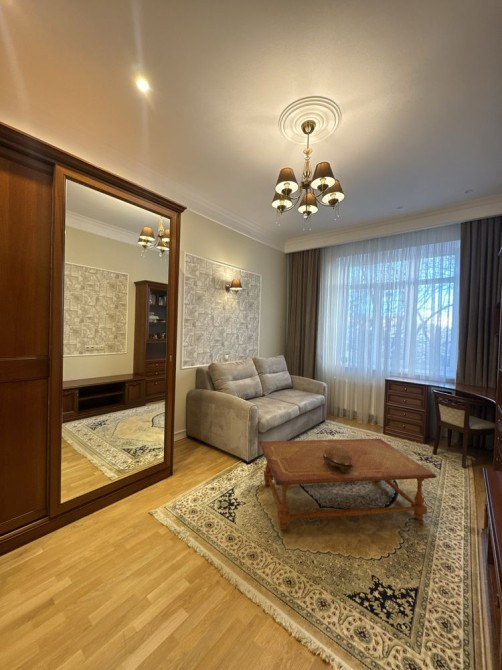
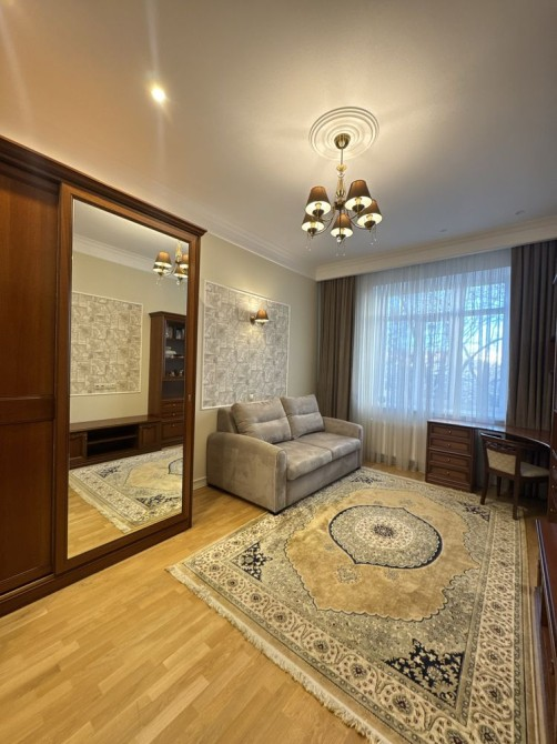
- coffee table (337, 477)
- decorative bowl (337, 456)
